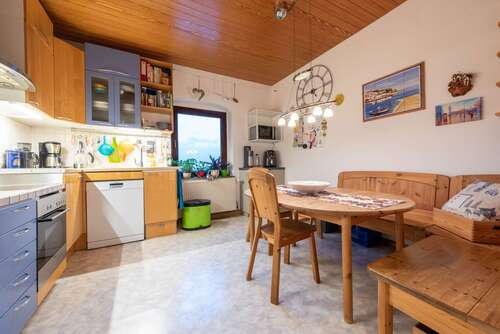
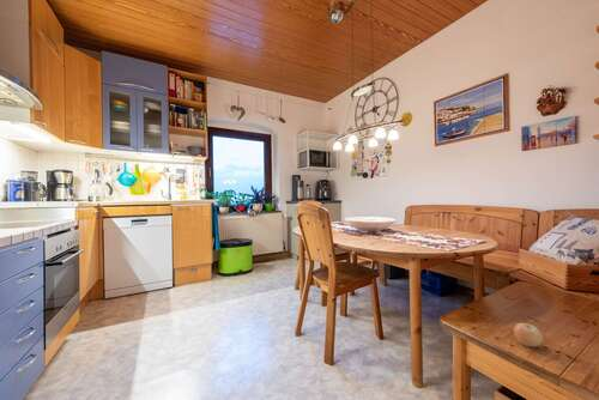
+ fruit (527, 333)
